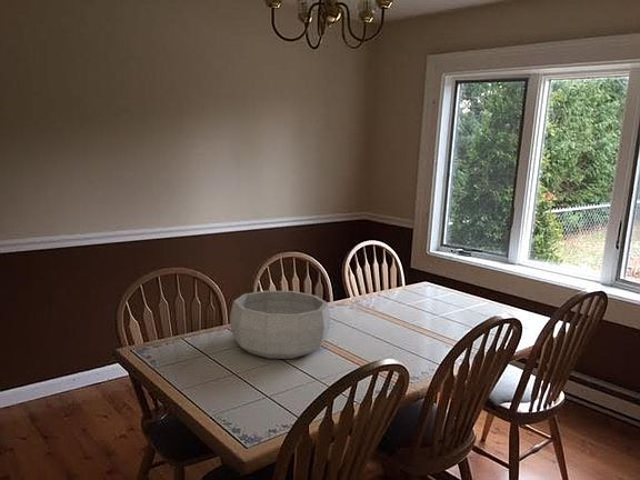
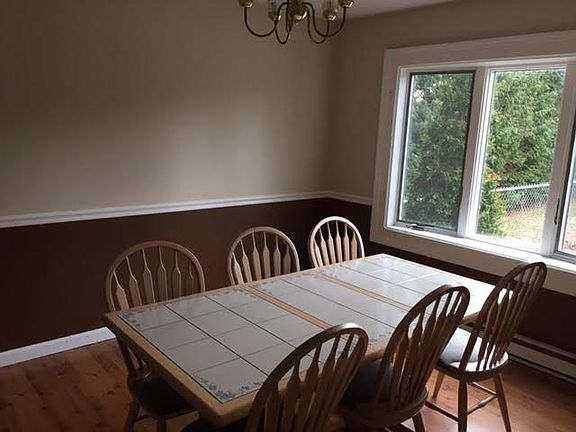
- decorative bowl (280, 323)
